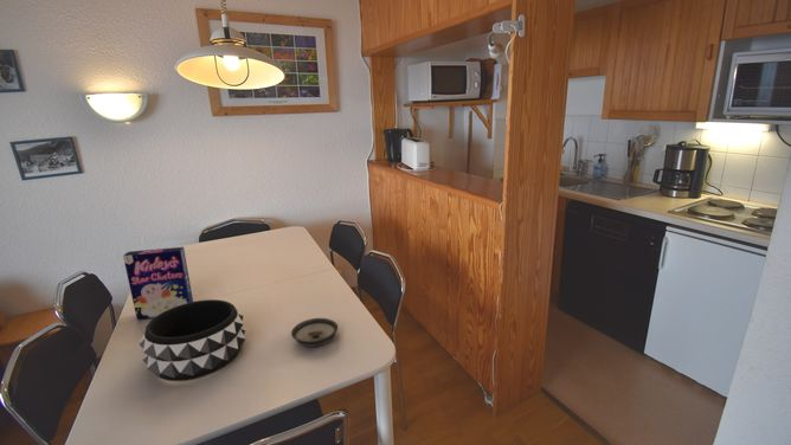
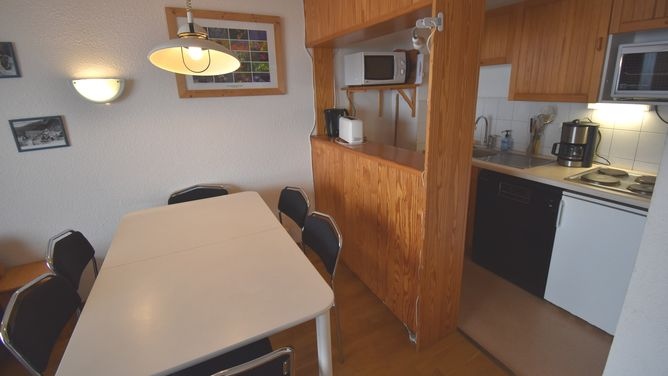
- decorative bowl (195, 336)
- saucer (315, 334)
- cereal box (160, 282)
